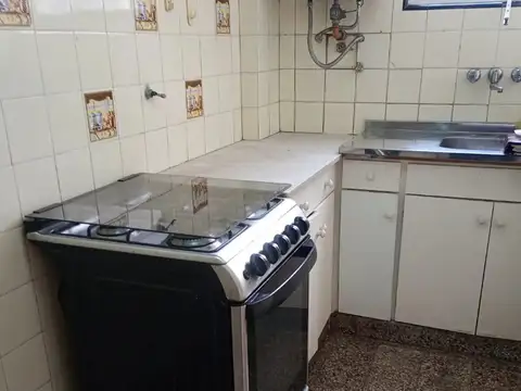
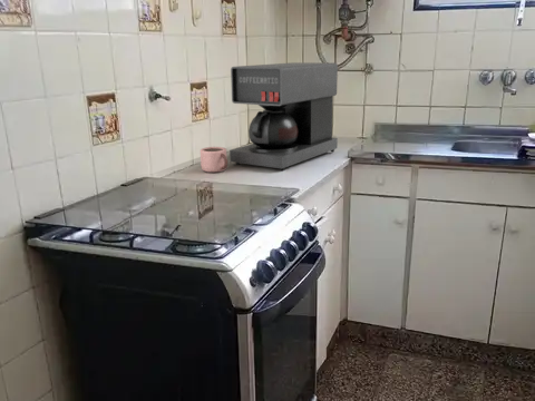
+ mug (216, 159)
+ coffee maker (286, 113)
